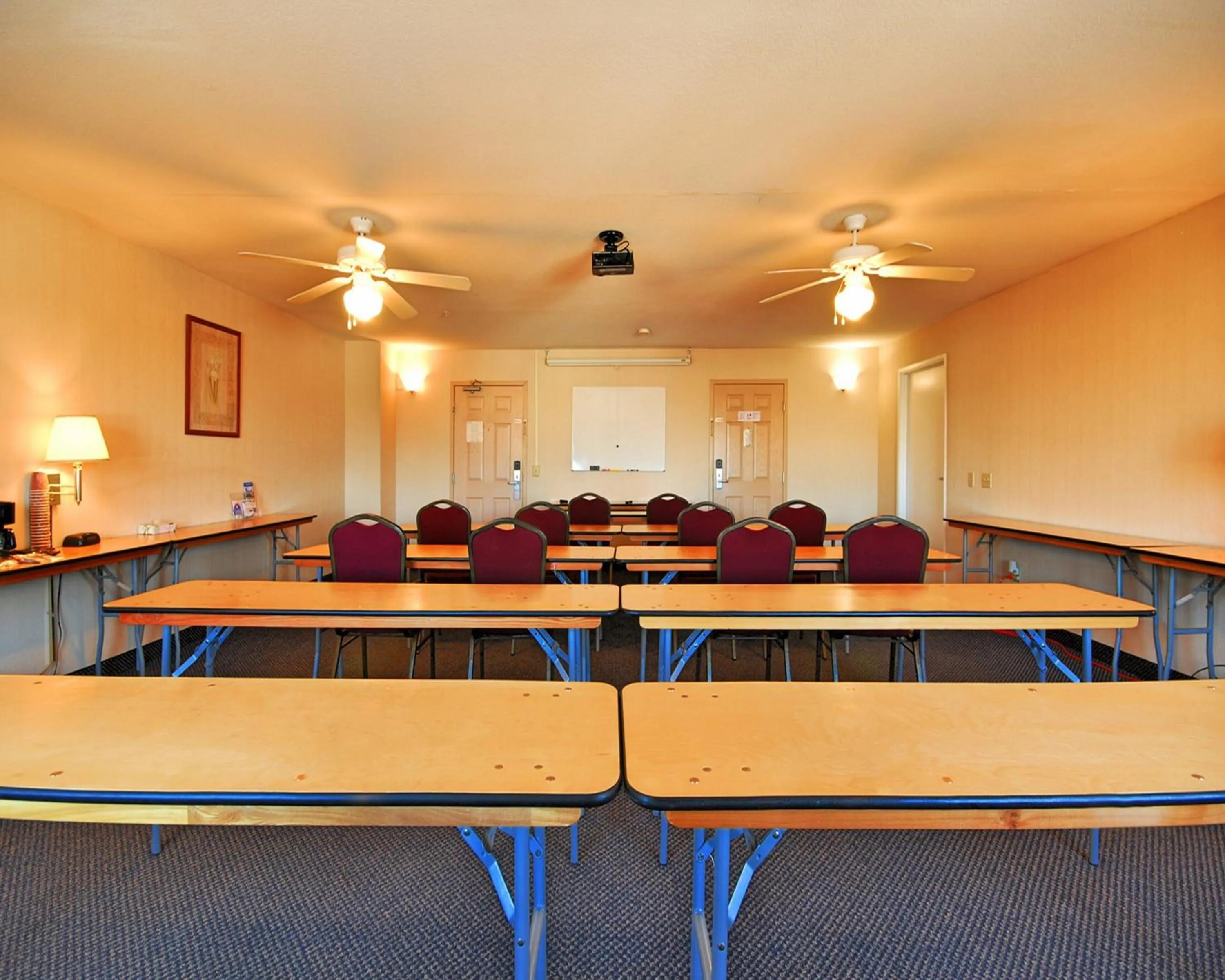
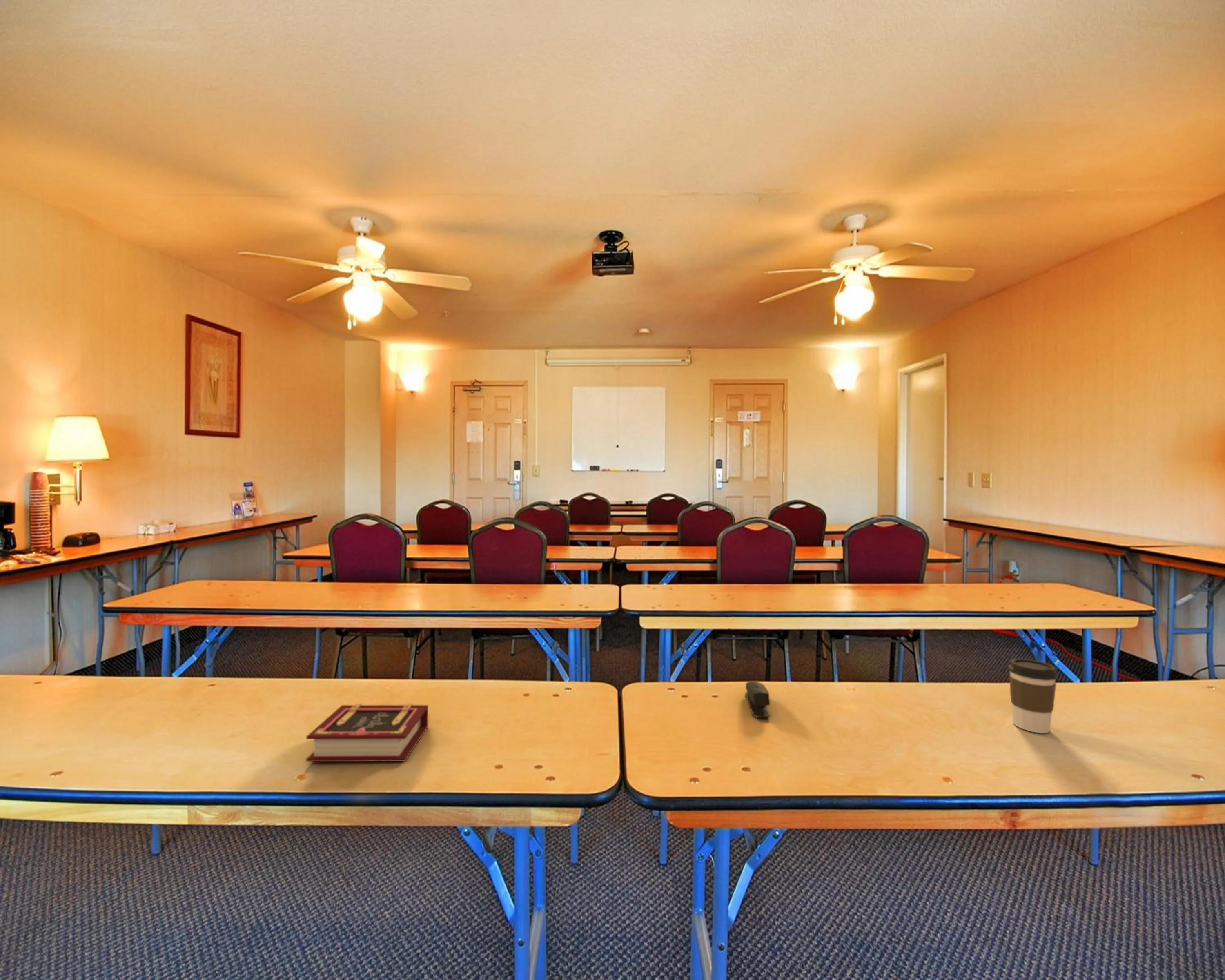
+ stapler (757, 693)
+ coffee cup (1032, 695)
+ book (372, 729)
